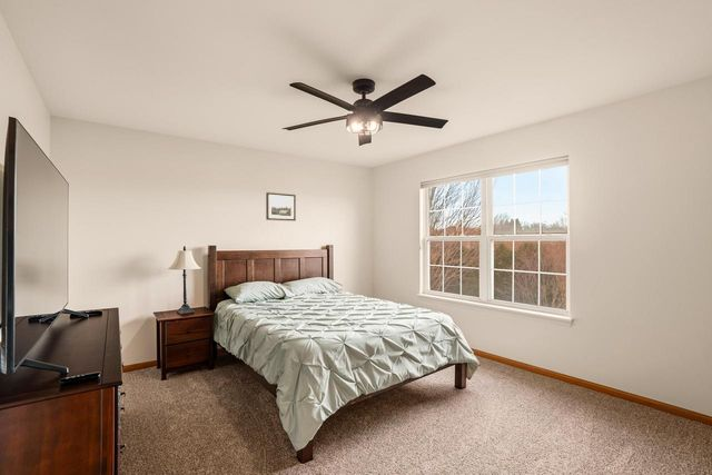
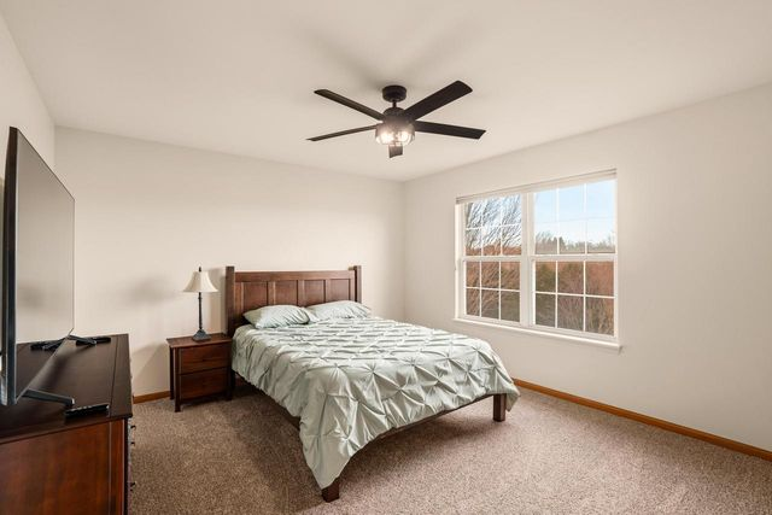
- wall art (280, 207)
